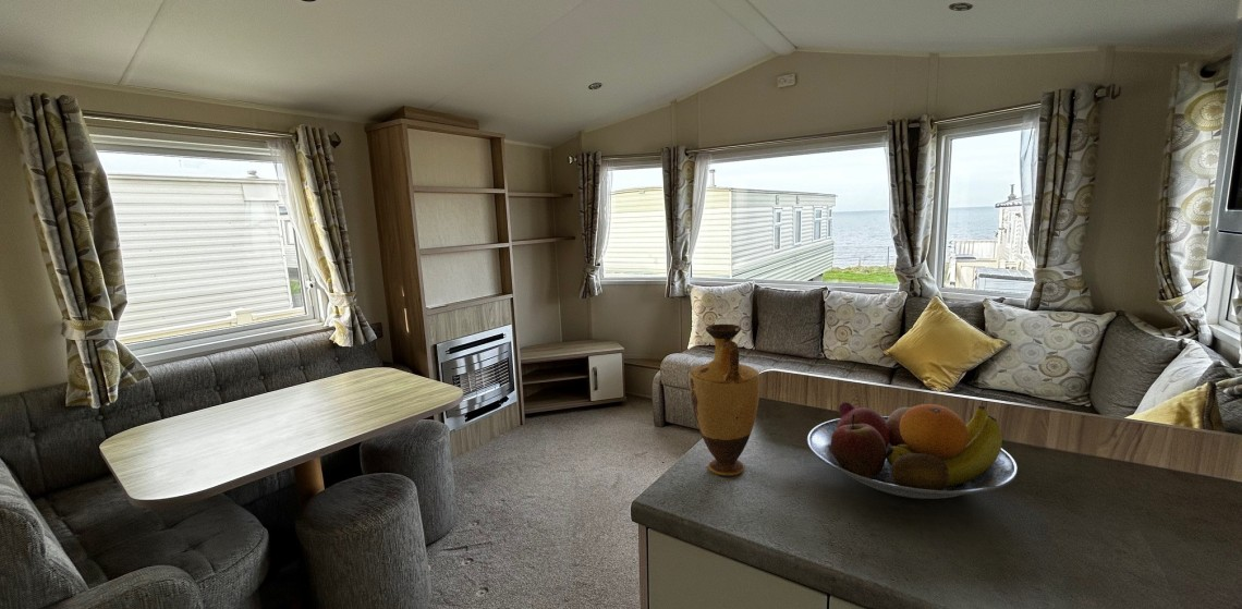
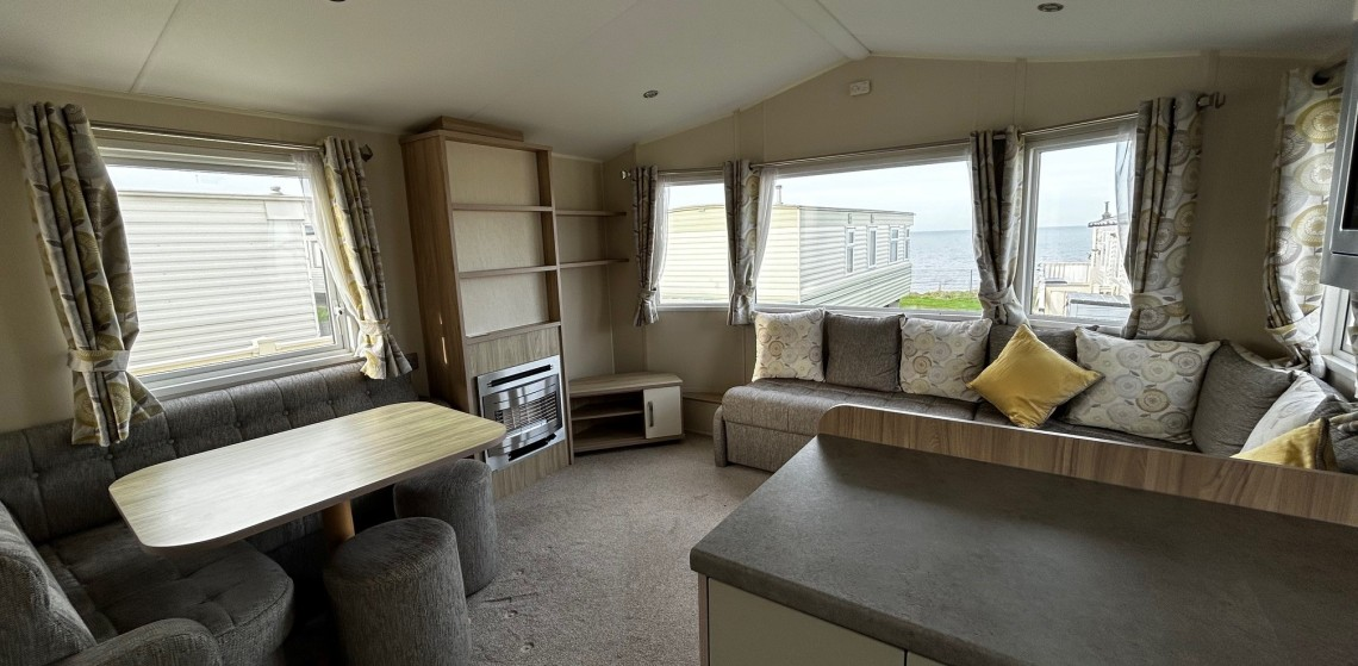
- vase (724, 399)
- fruit bowl (903, 440)
